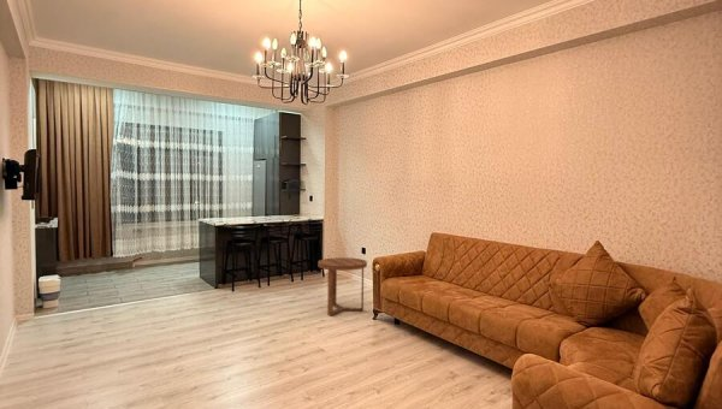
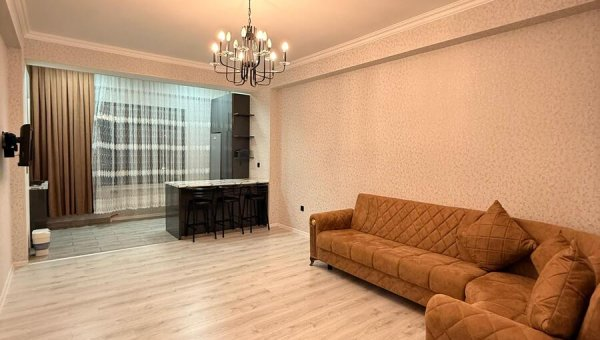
- side table (336, 285)
